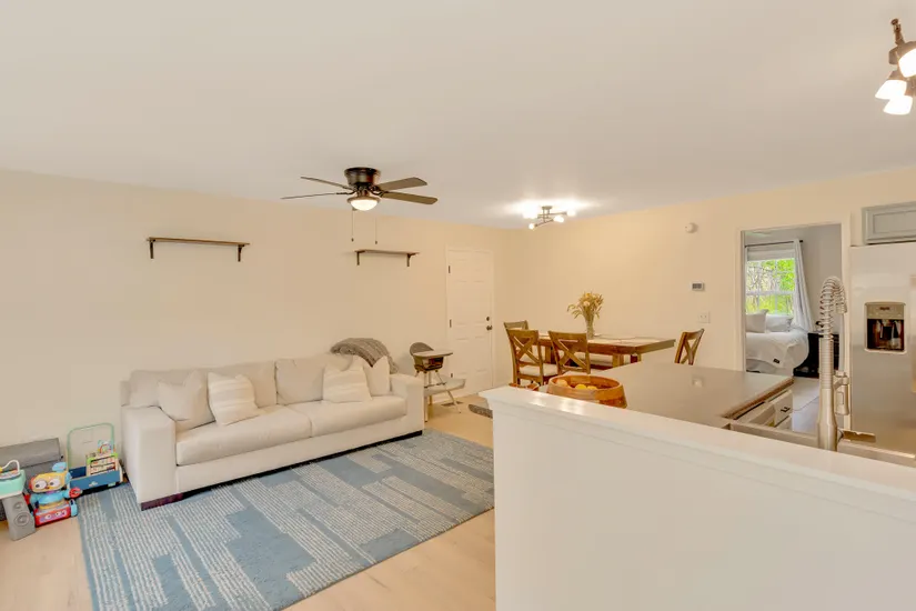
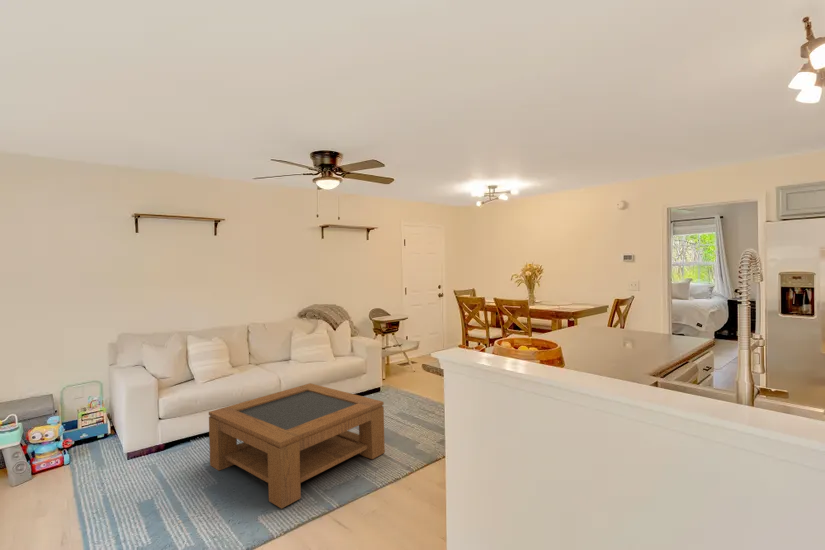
+ coffee table (298, 432)
